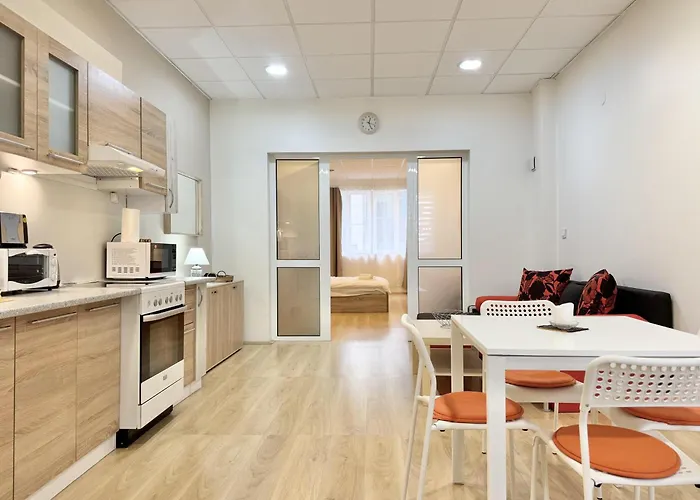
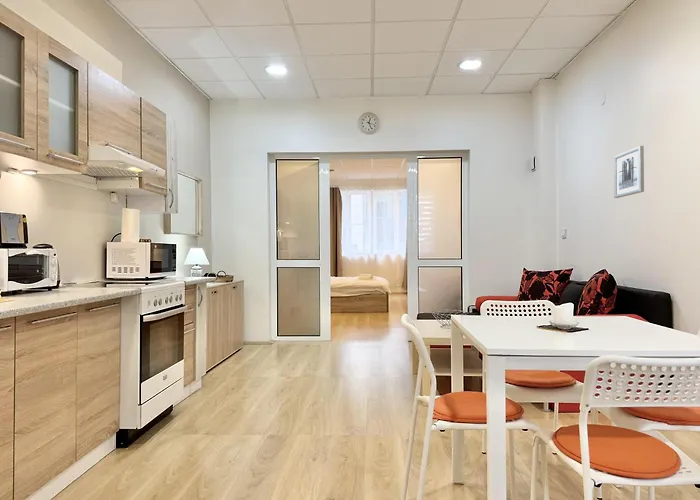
+ wall art (628, 173)
